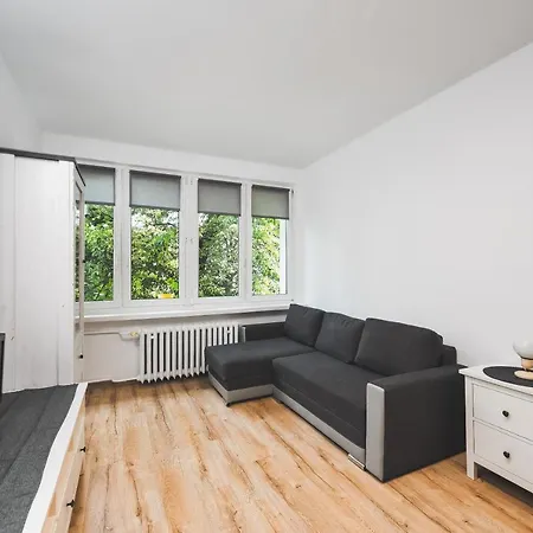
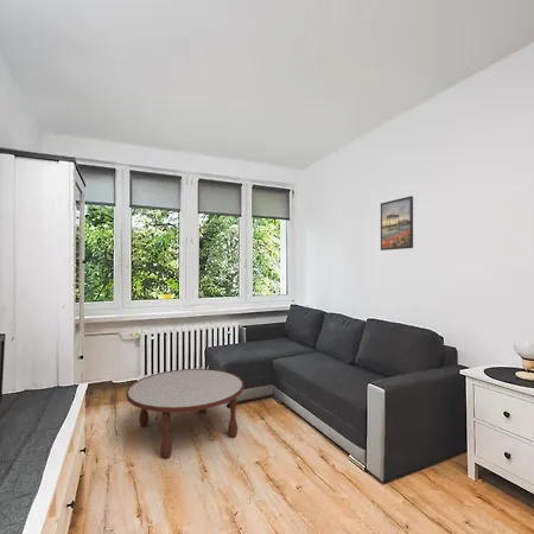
+ coffee table (186, 407)
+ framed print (395, 224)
